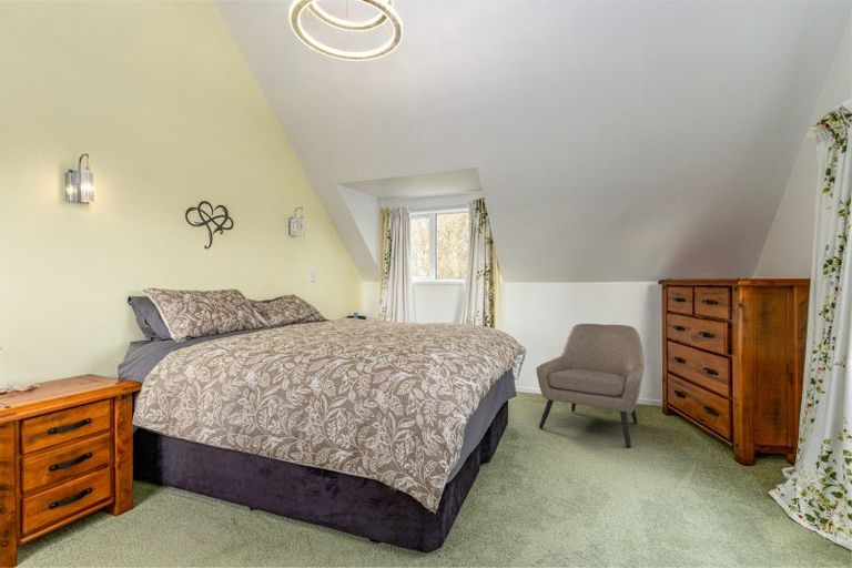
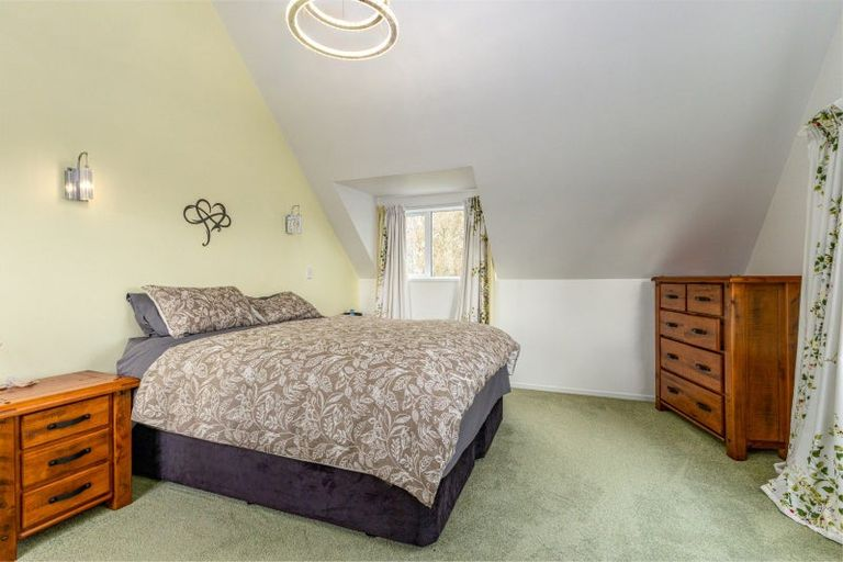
- armchair (598, 376)
